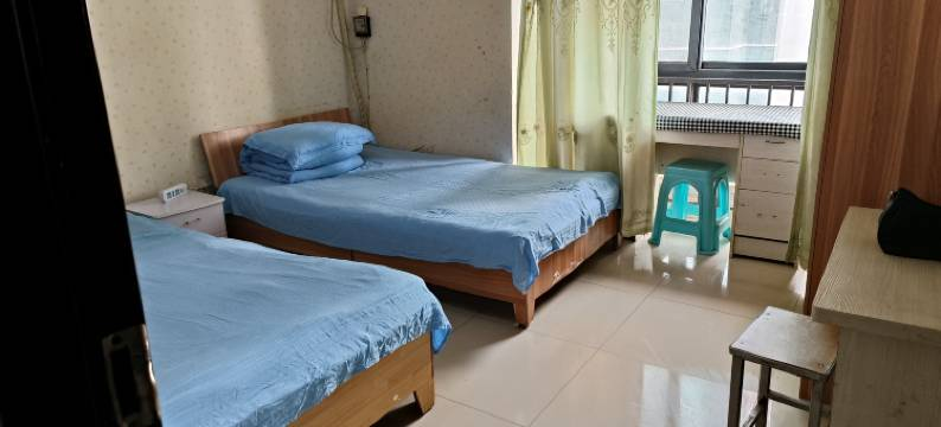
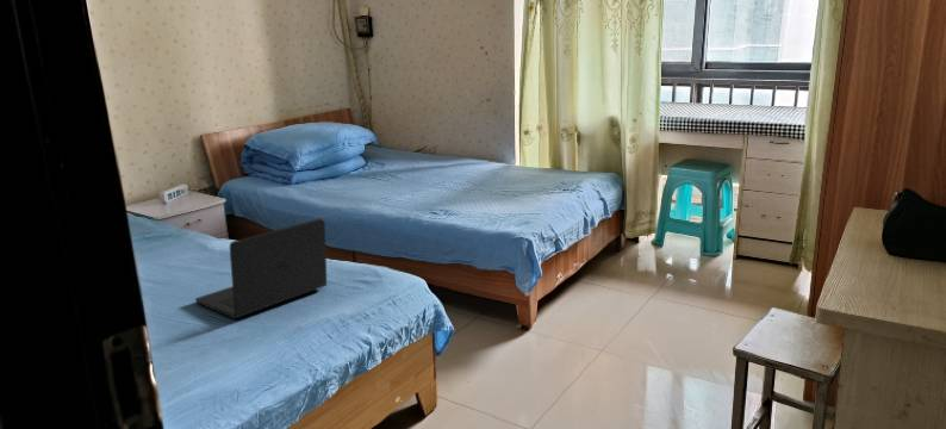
+ laptop (260, 260)
